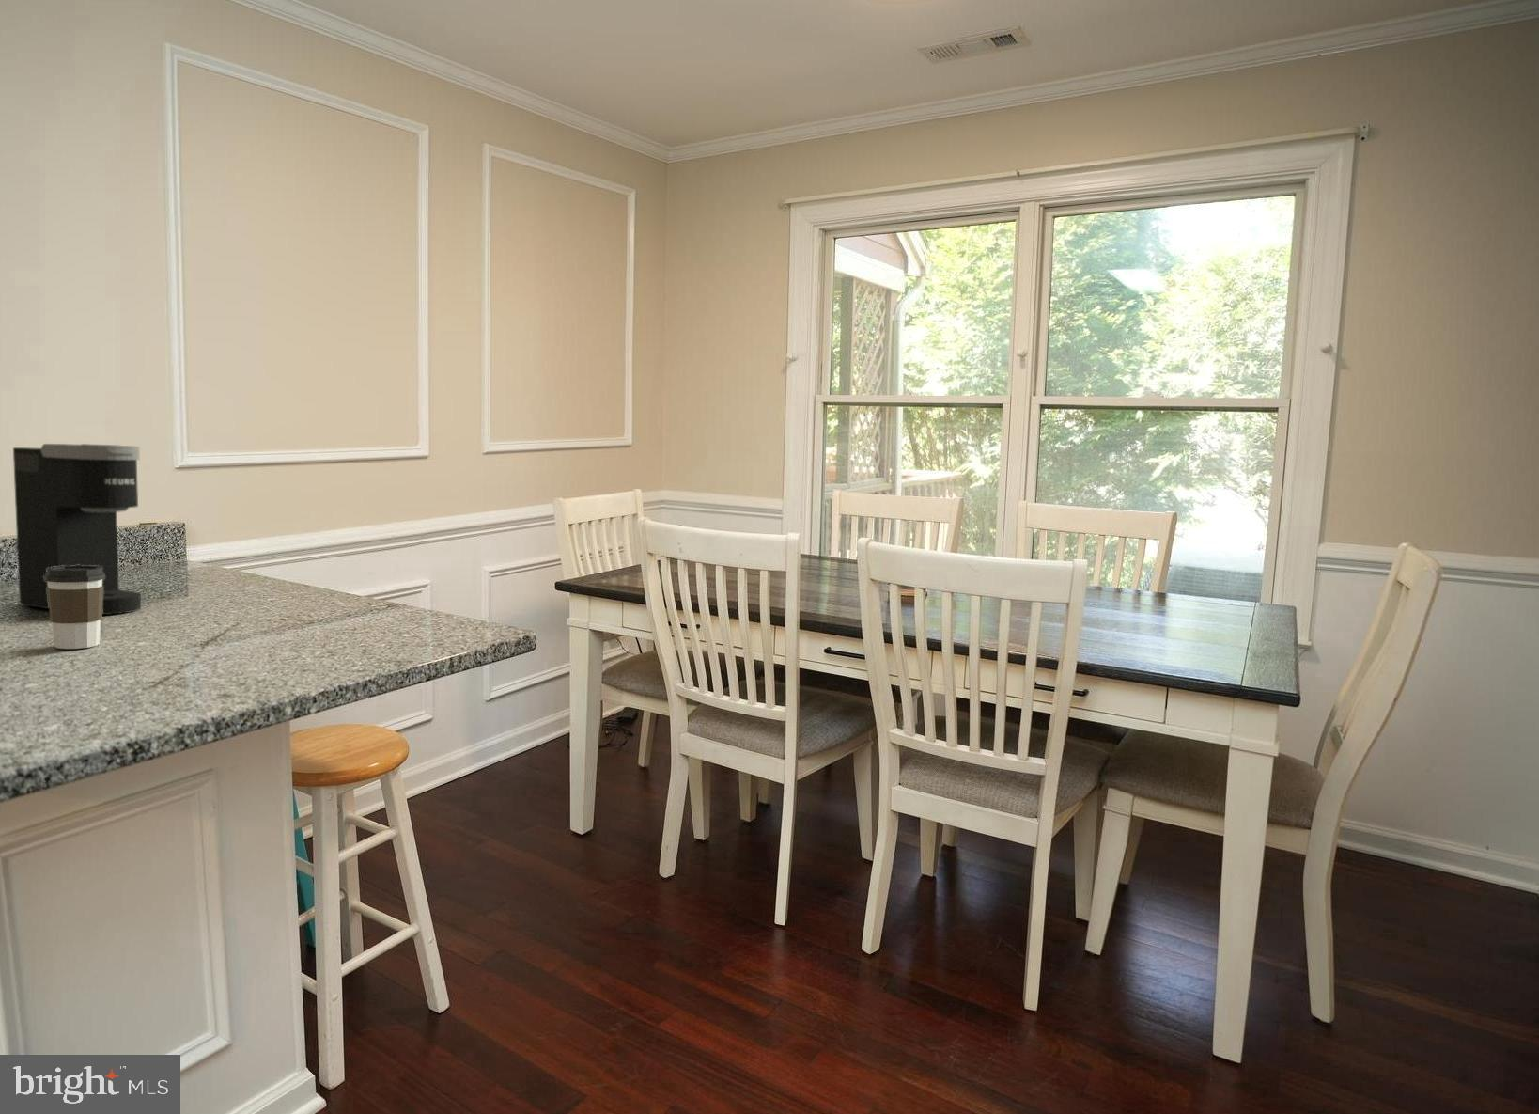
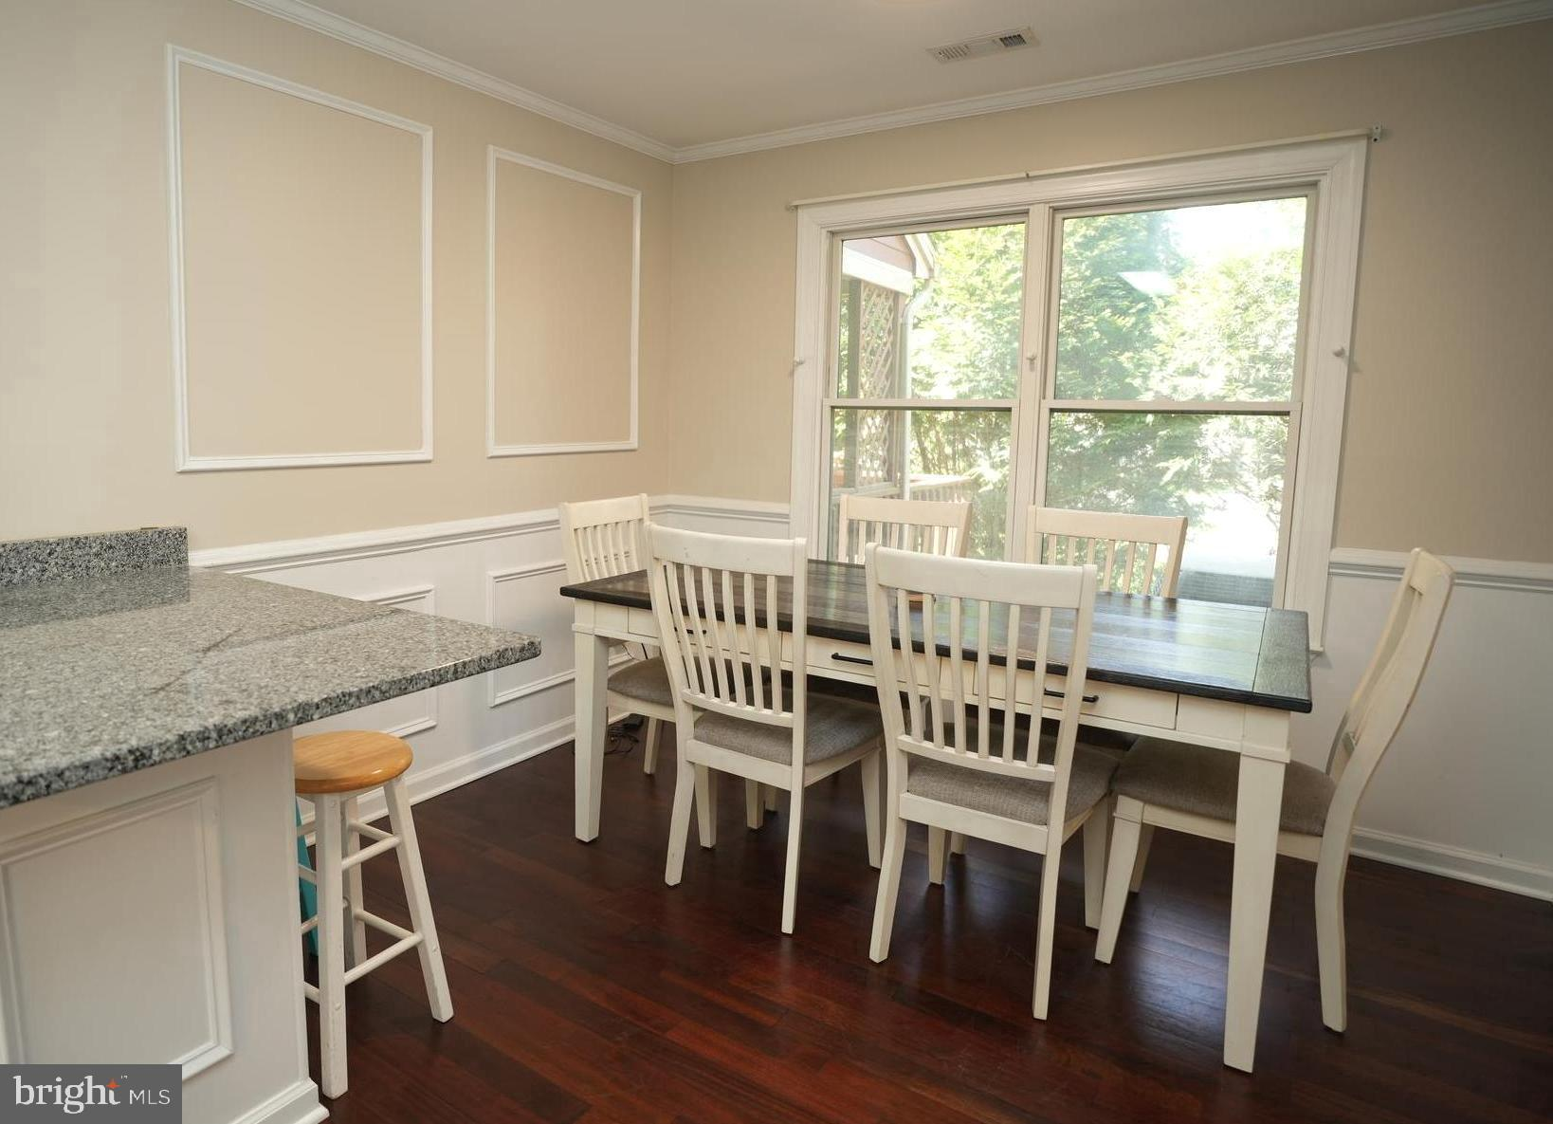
- coffee maker (78, 526)
- coffee cup (75, 606)
